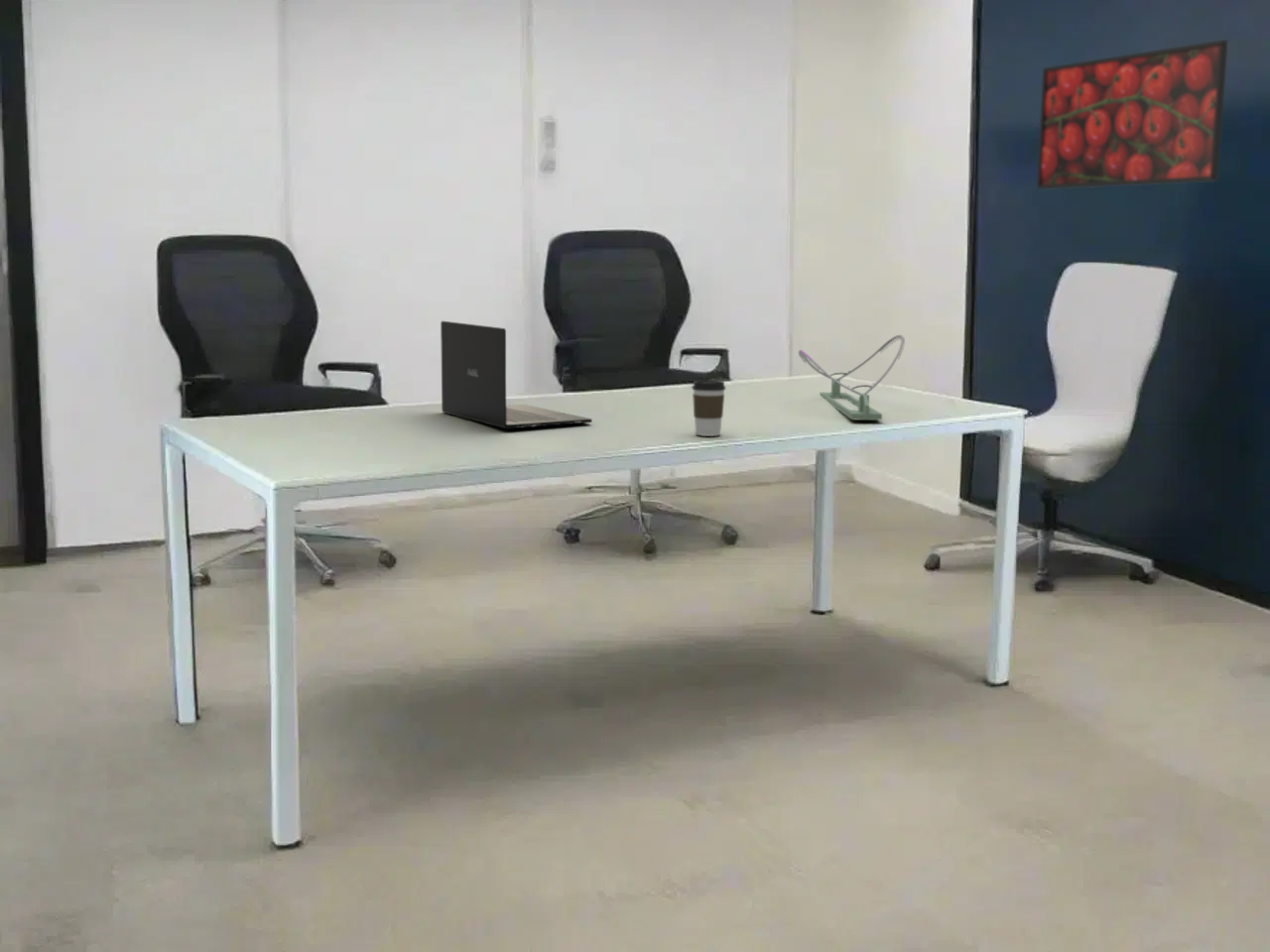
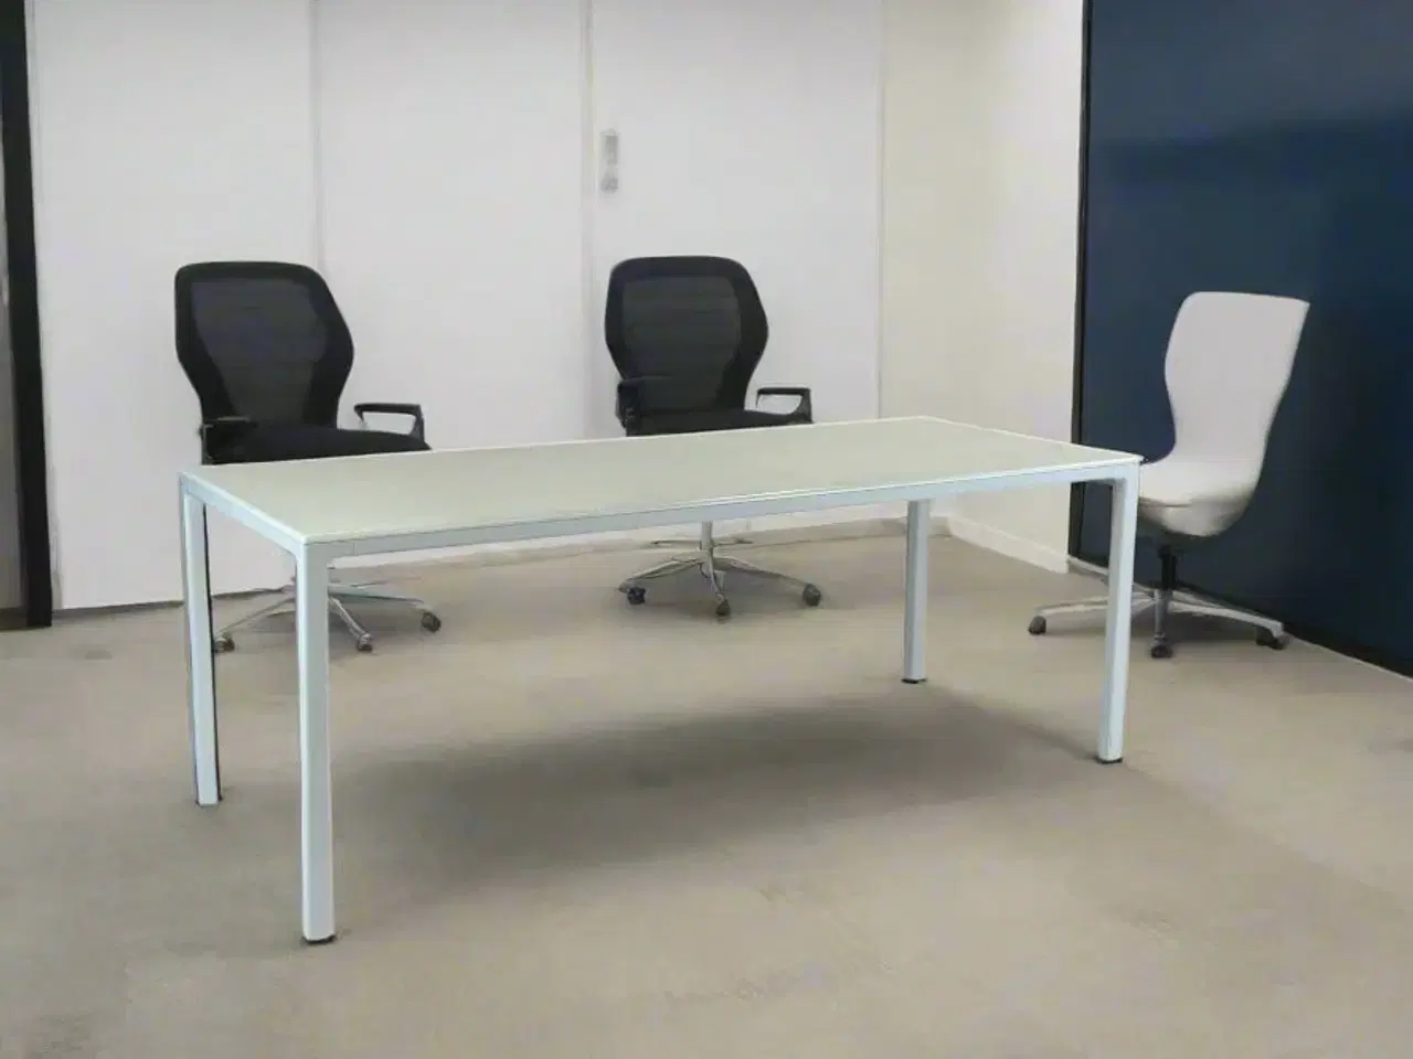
- desk lamp (849, 371)
- laptop (505, 371)
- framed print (1124, 120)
- coffee cup (707, 408)
